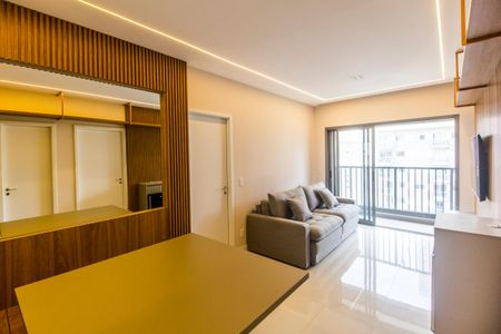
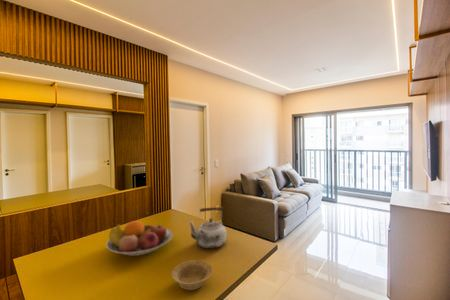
+ kettle (207, 225)
+ fruit bowl (141, 235)
+ bowl (192, 276)
